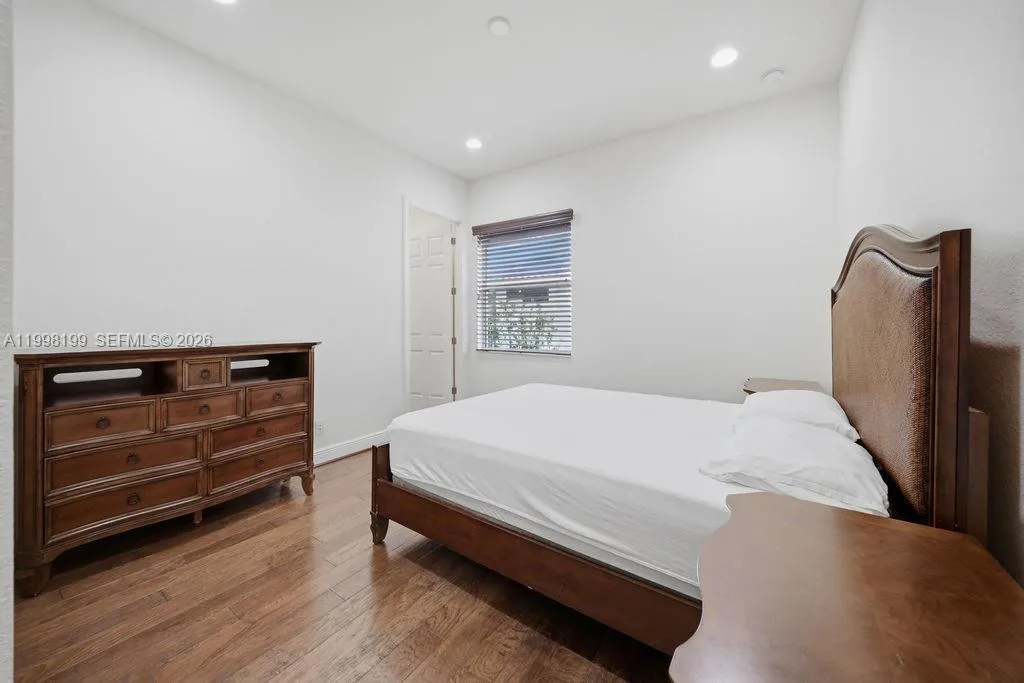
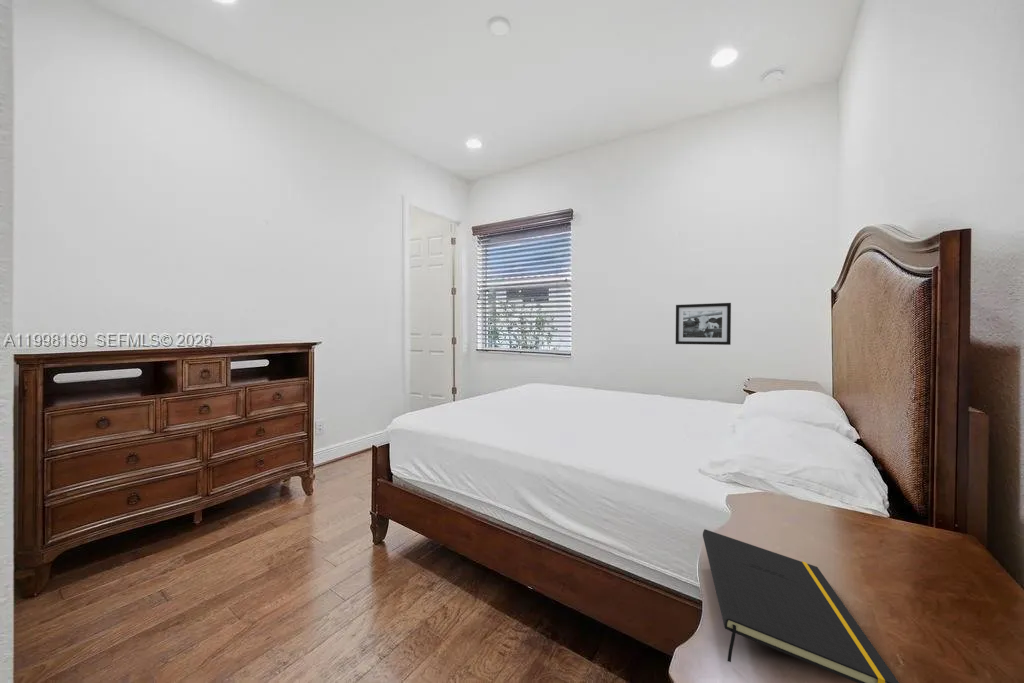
+ picture frame (702, 324)
+ notepad (777, 593)
